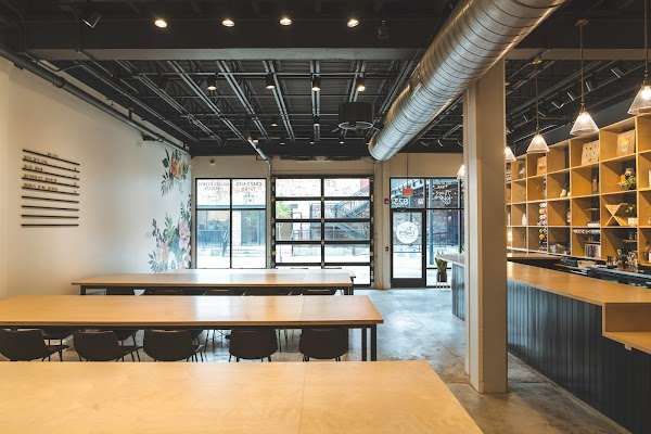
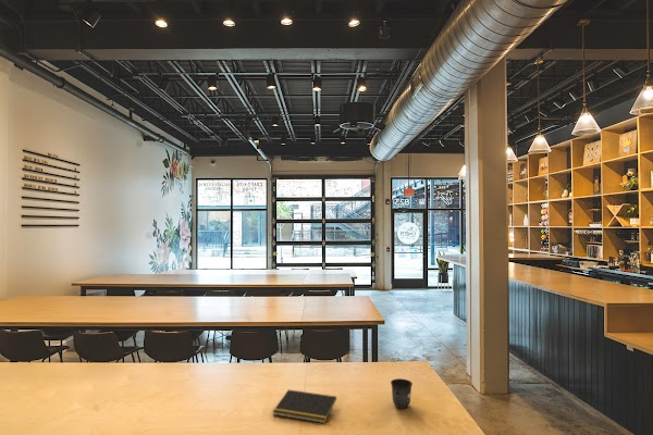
+ mug (399, 395)
+ notepad (305, 405)
